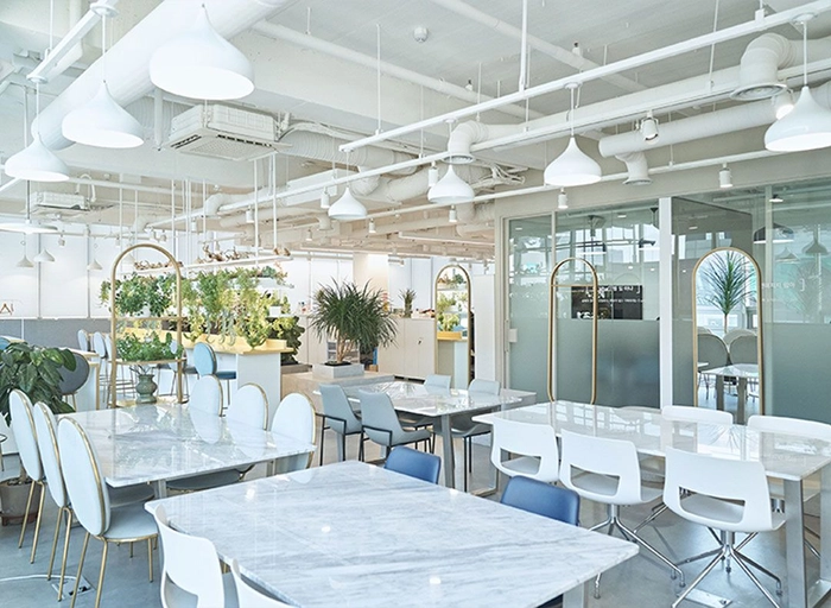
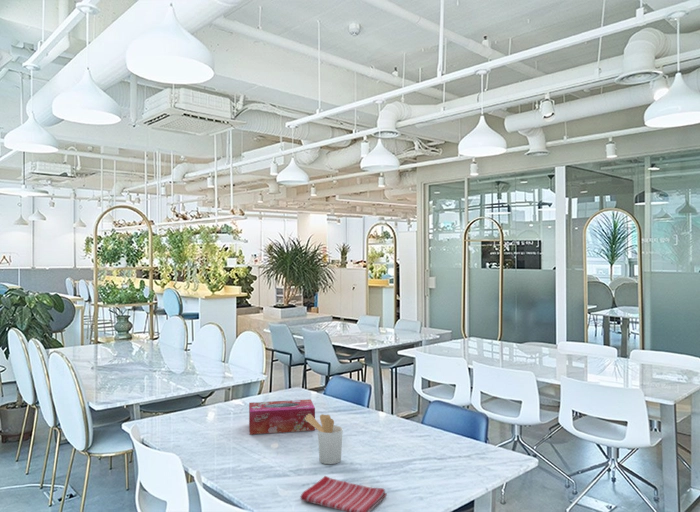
+ utensil holder (323, 436)
+ dish towel (343, 494)
+ tissue box (281, 416)
